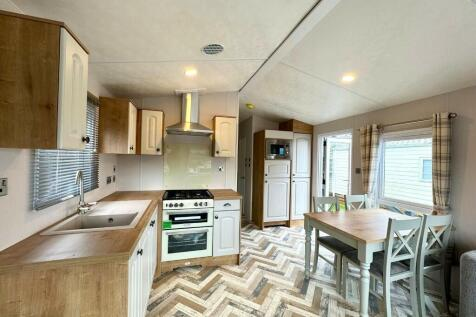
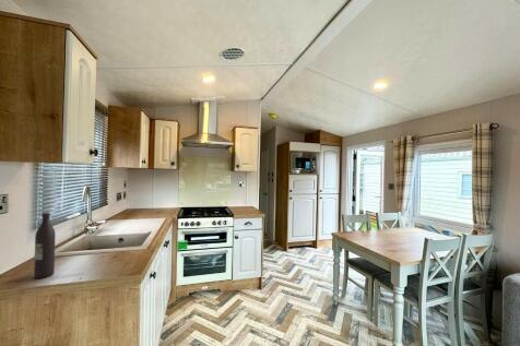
+ wine bottle (45, 243)
